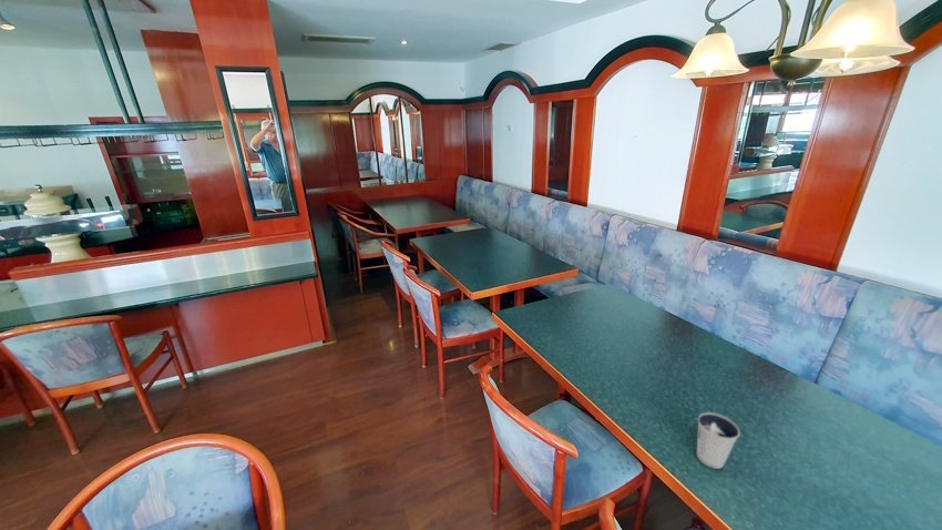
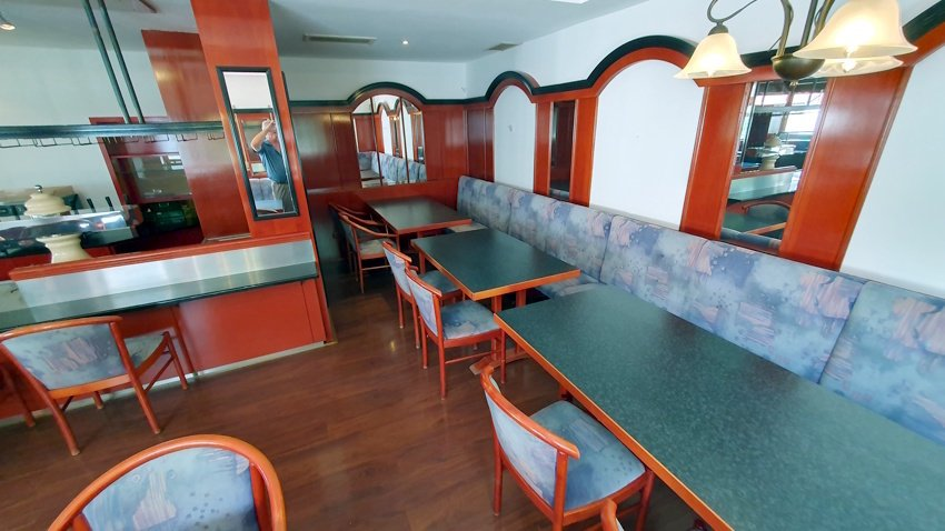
- dixie cup (714, 441)
